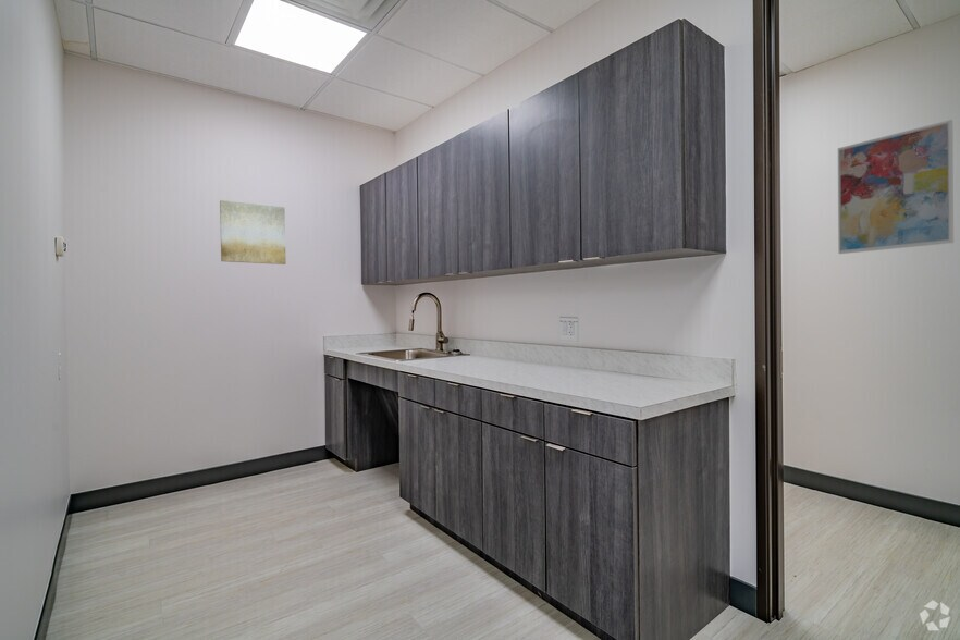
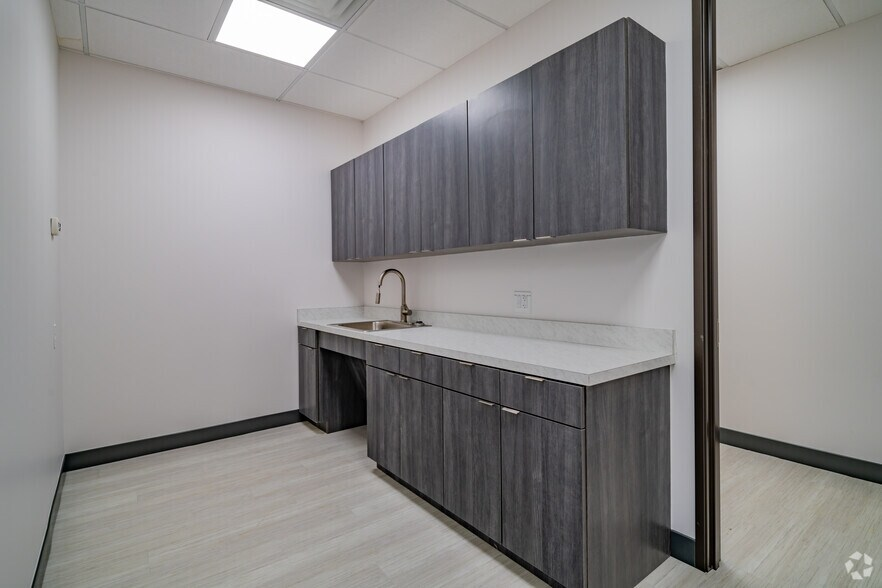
- wall art (891, 192)
- wall art (254, 233)
